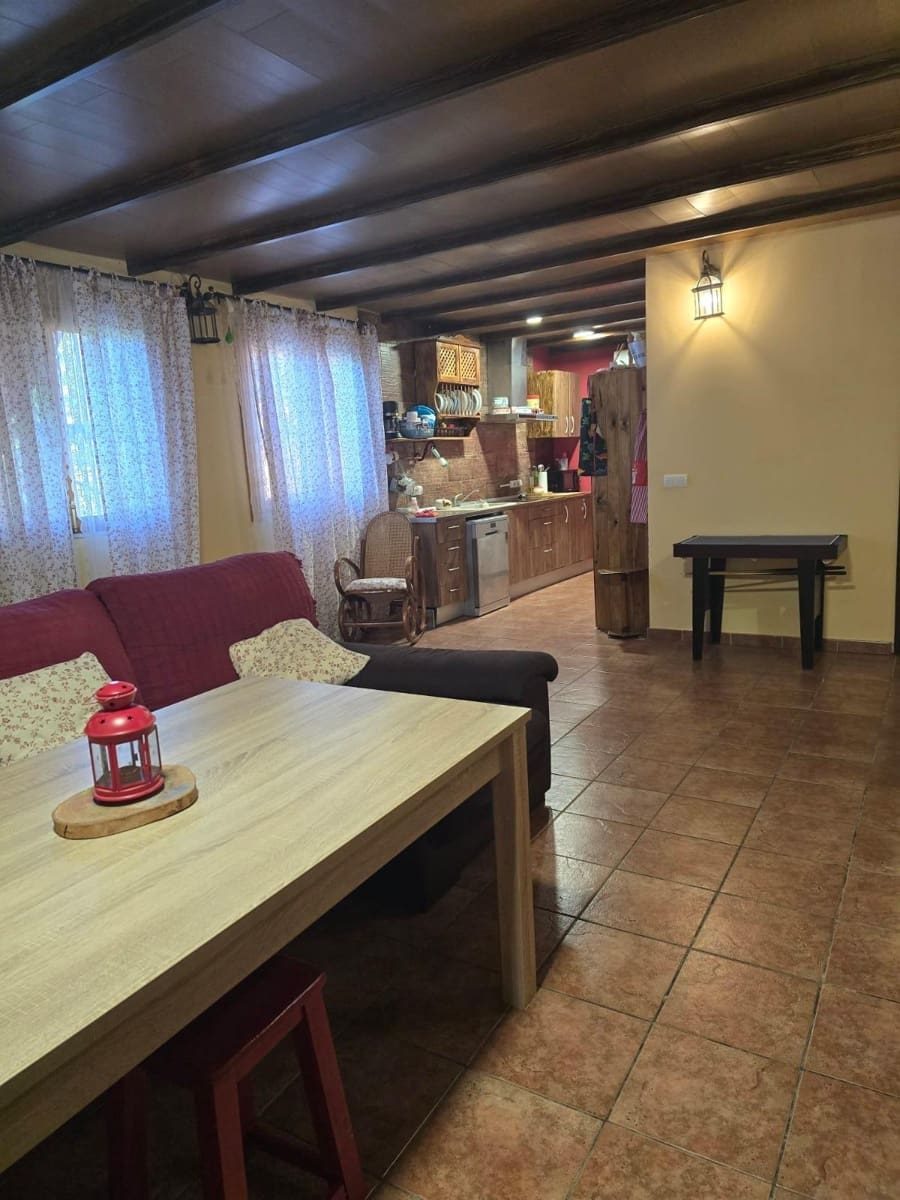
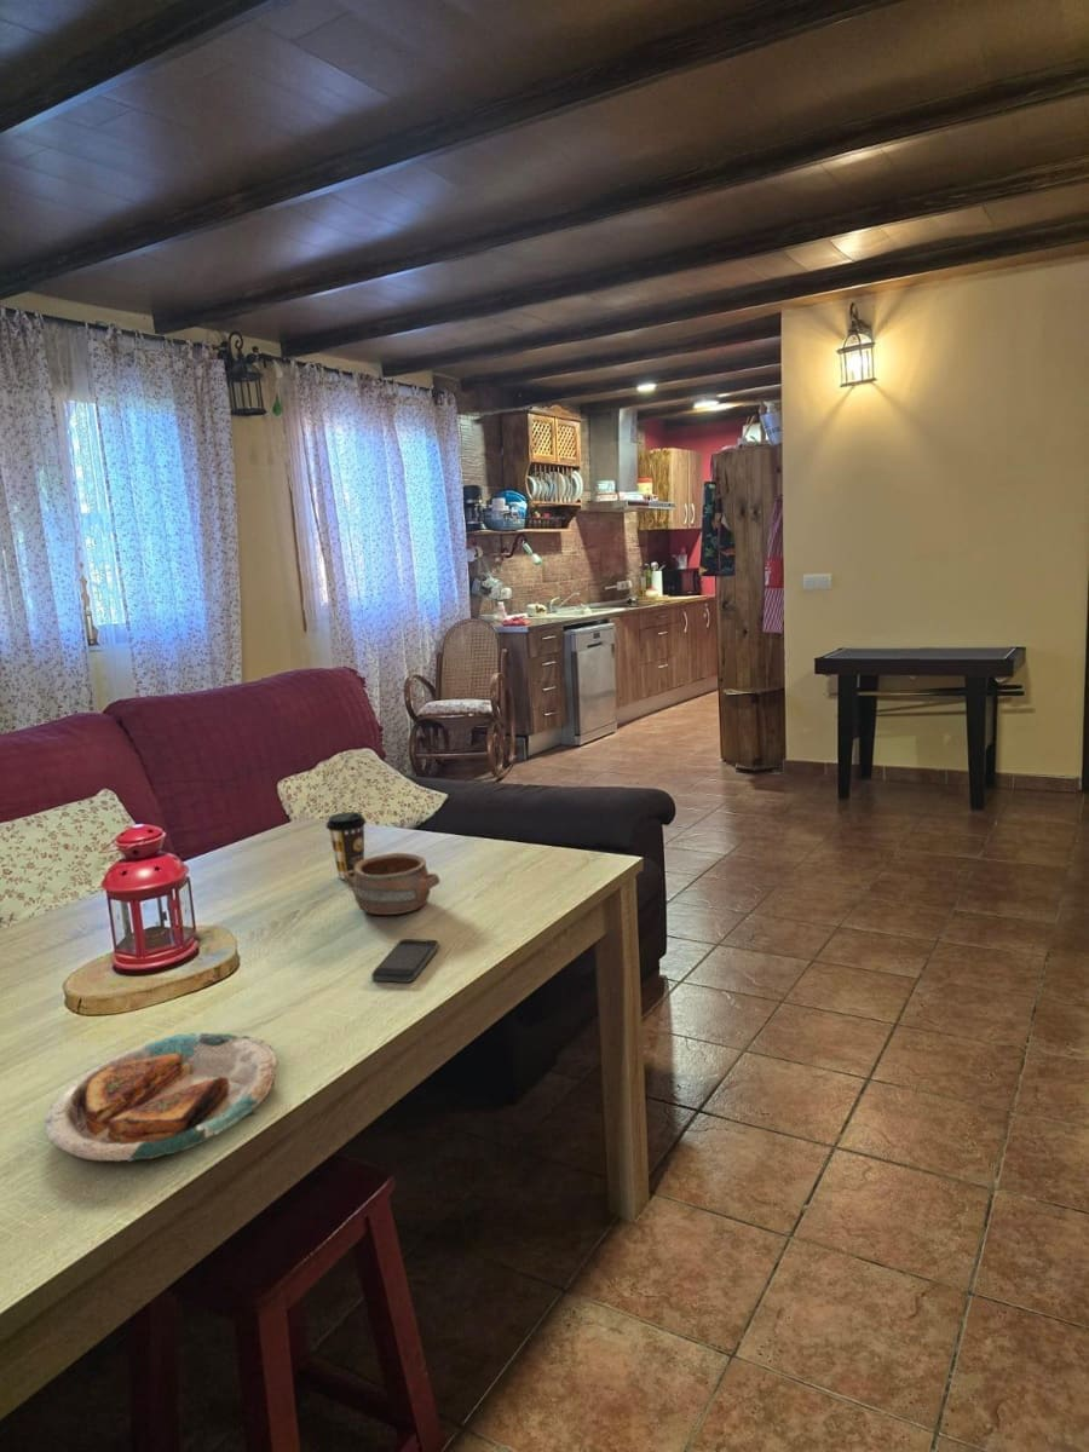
+ pottery (391, 885)
+ coffee cup (347, 846)
+ smartphone (407, 960)
+ plate (169, 1091)
